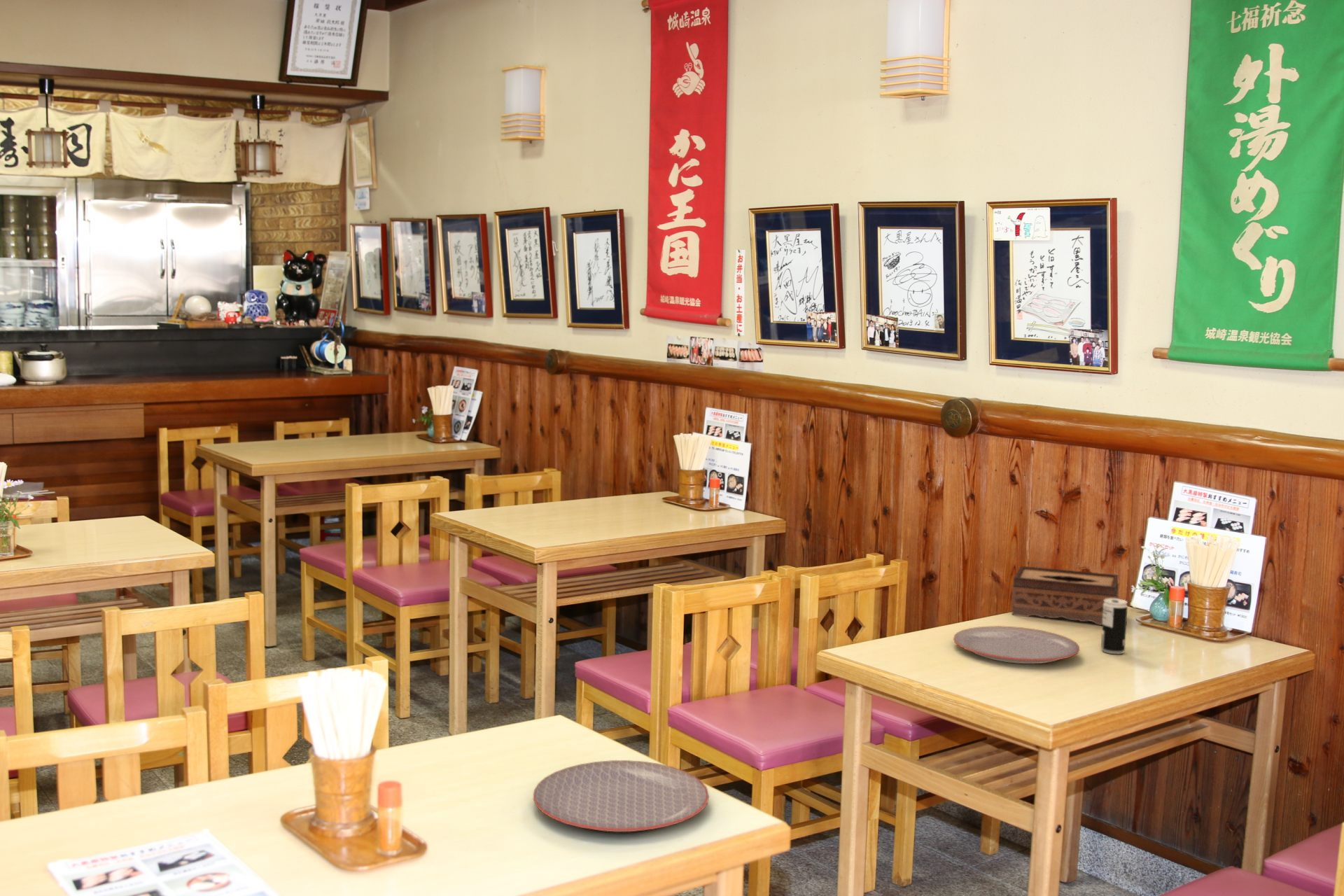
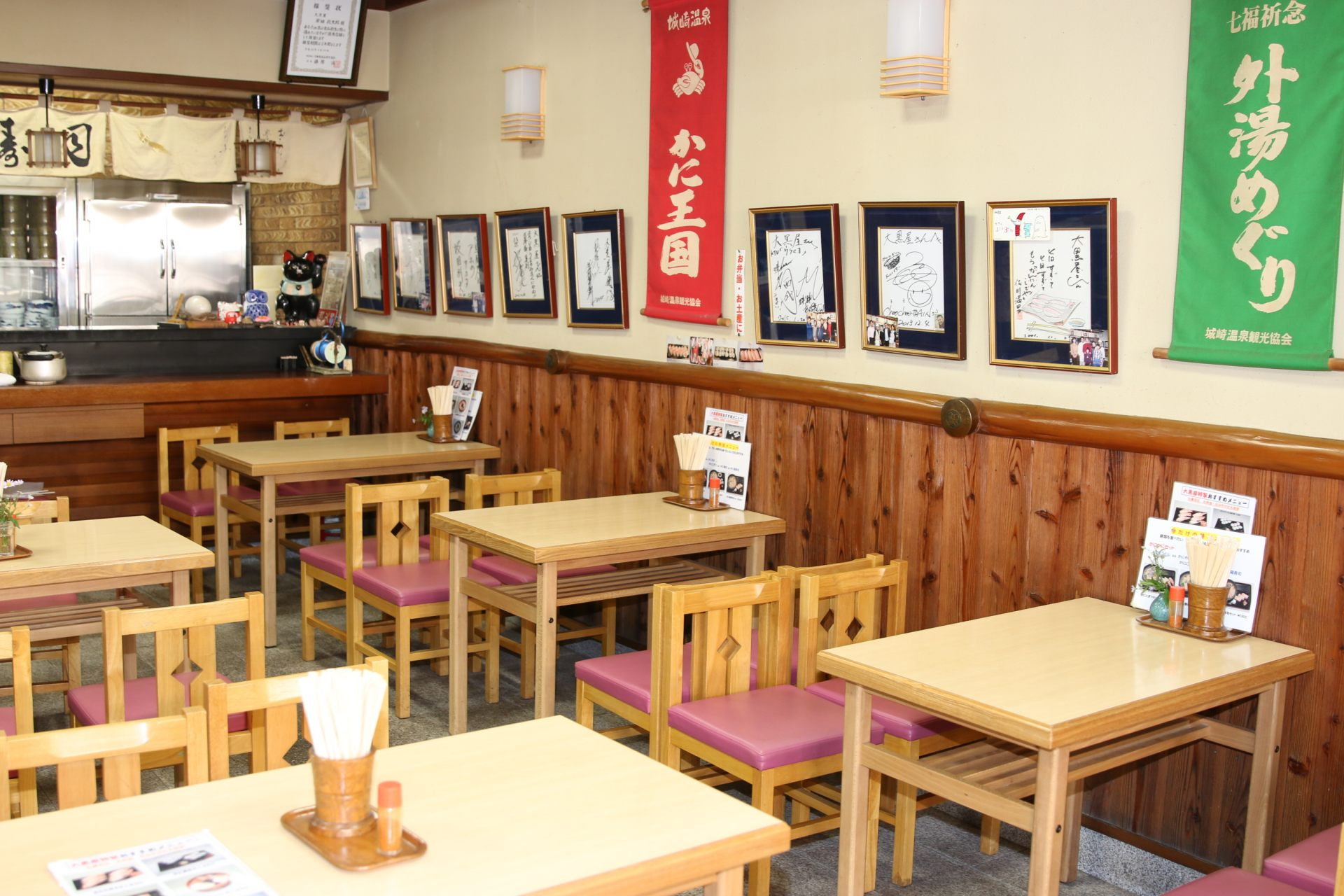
- plate (621, 799)
- tissue box (1065, 595)
- beverage can (1114, 626)
- plate (1015, 646)
